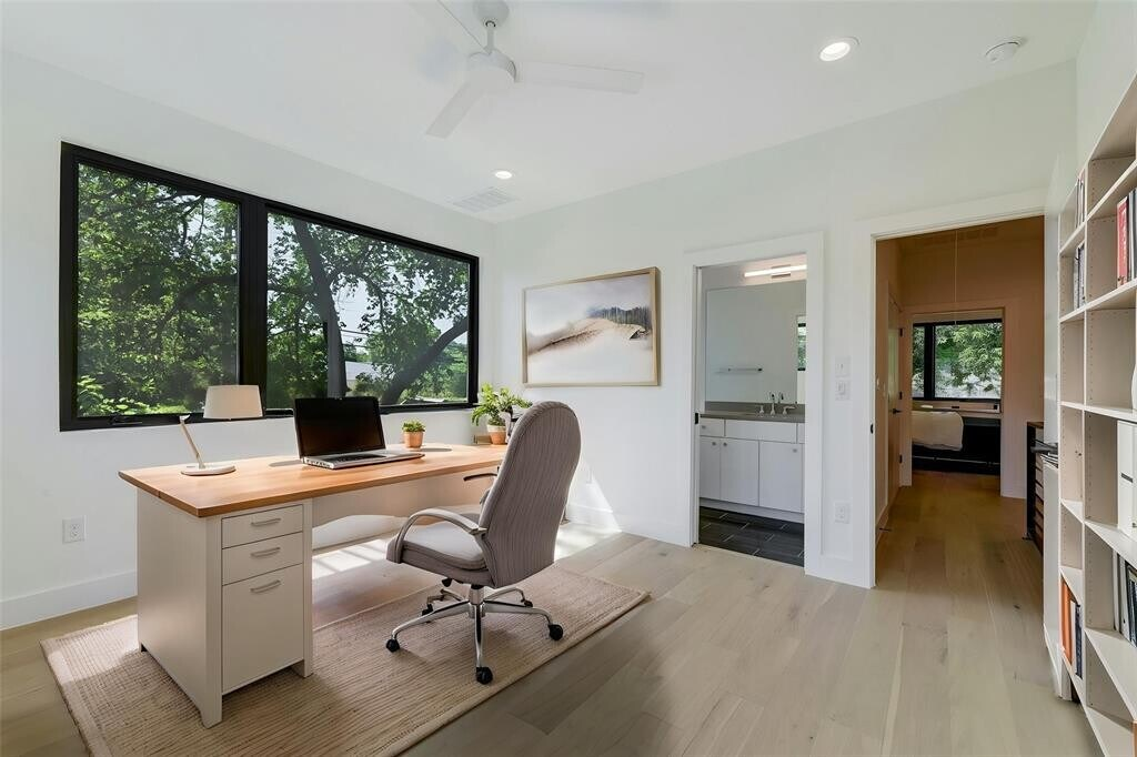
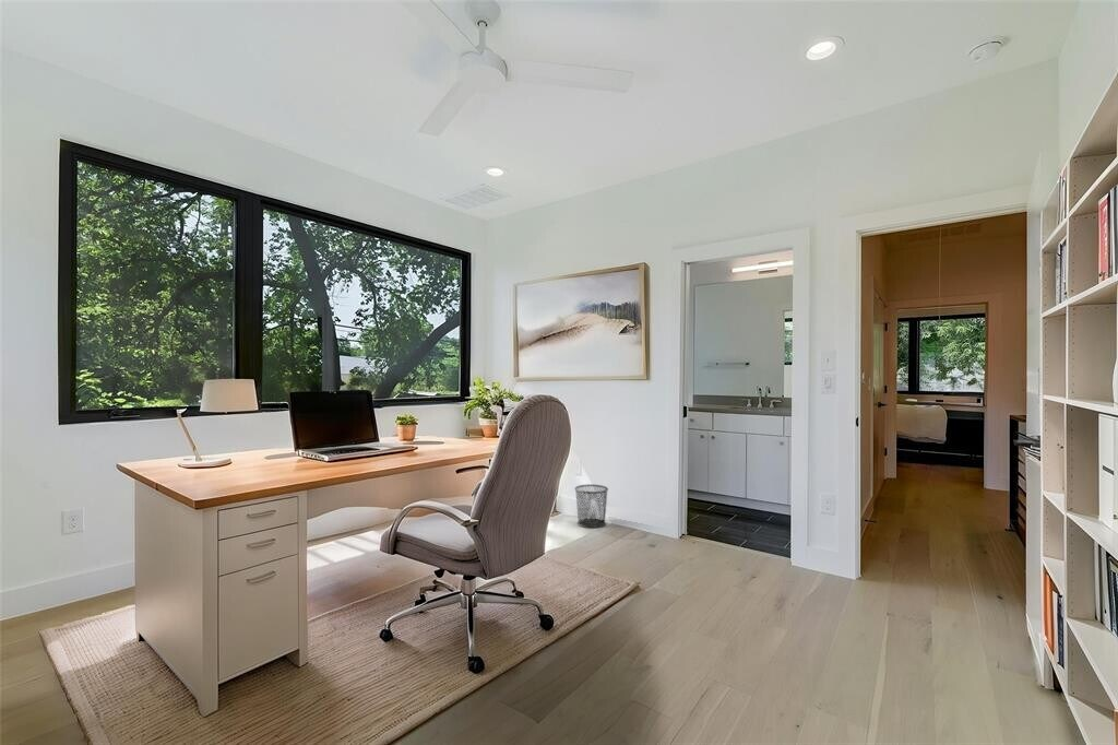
+ waste bin (591, 506)
